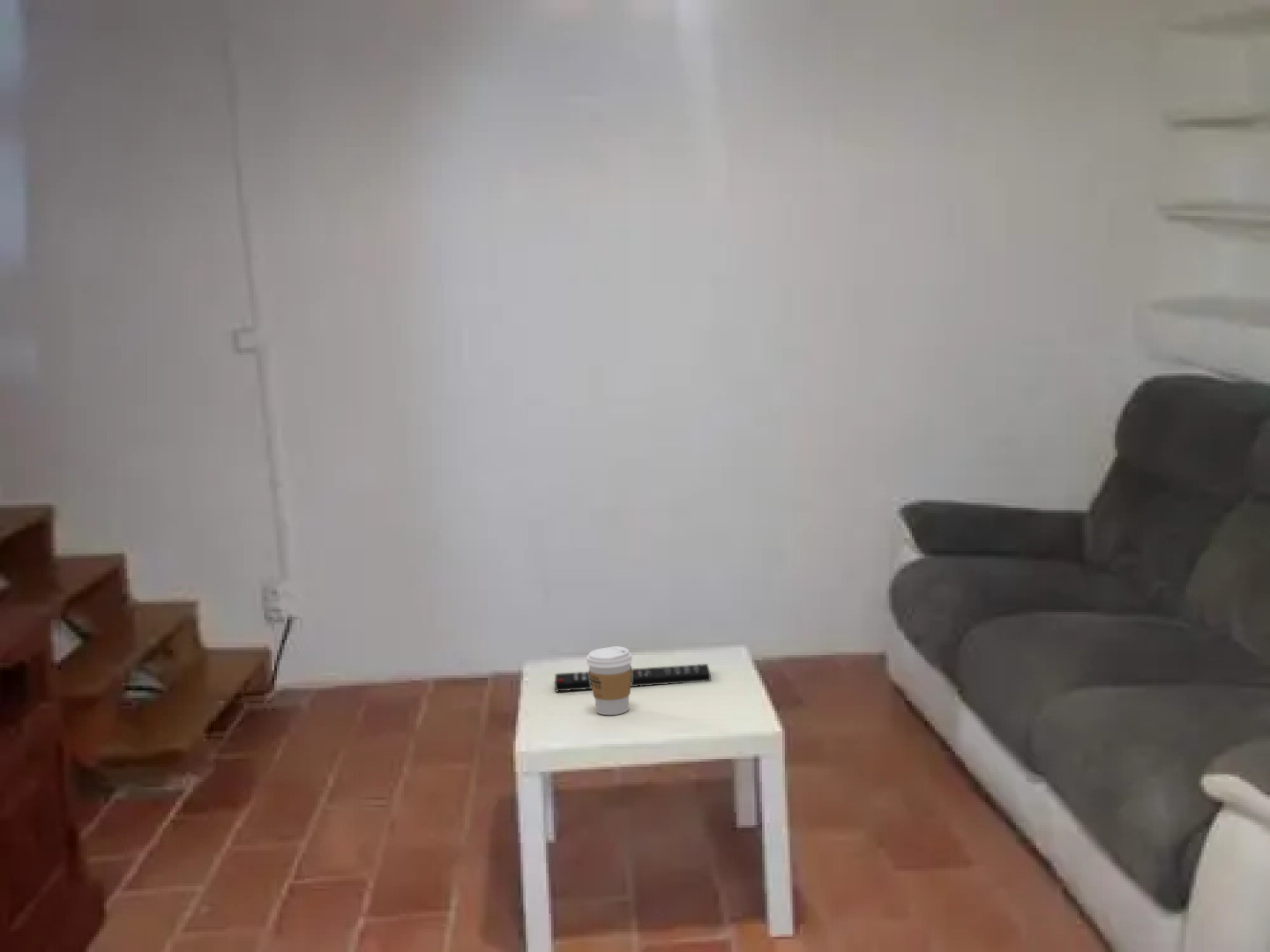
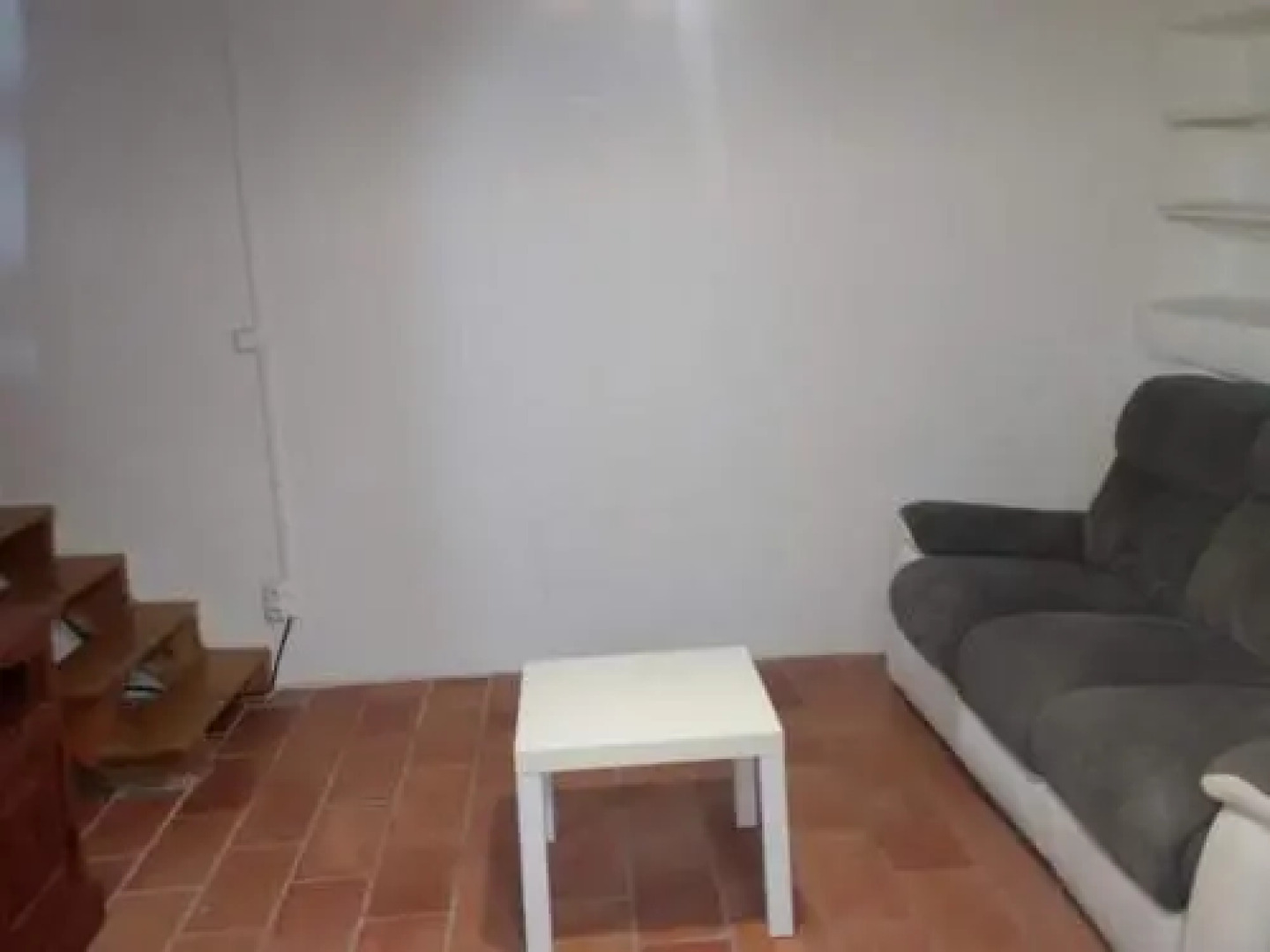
- remote control (631, 676)
- coffee cup (610, 680)
